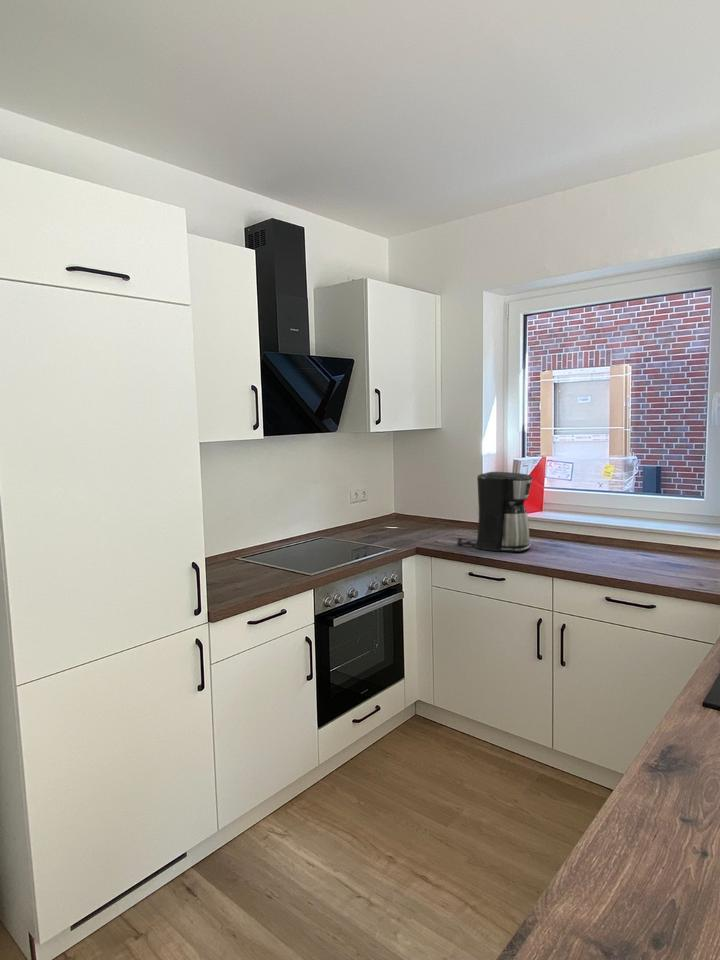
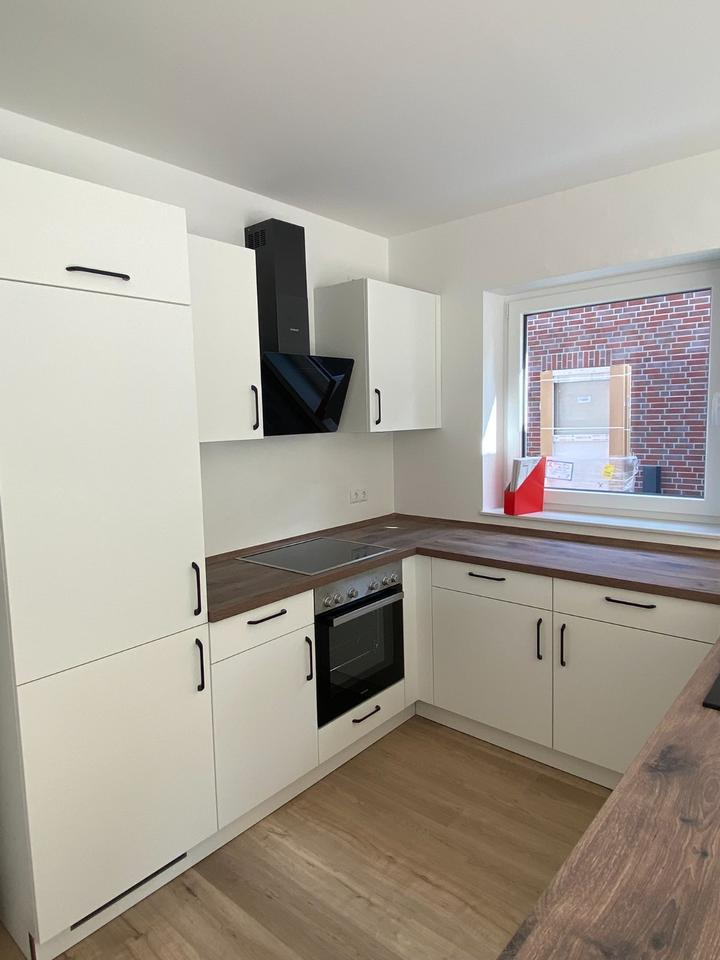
- coffee maker (497, 509)
